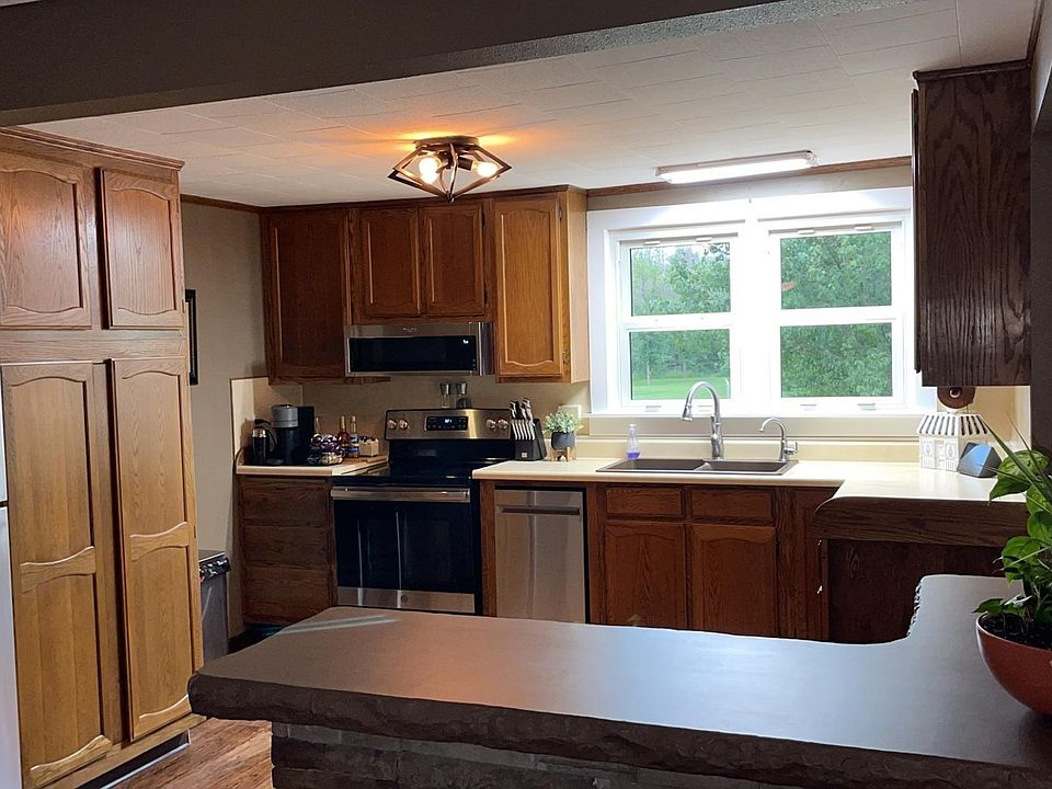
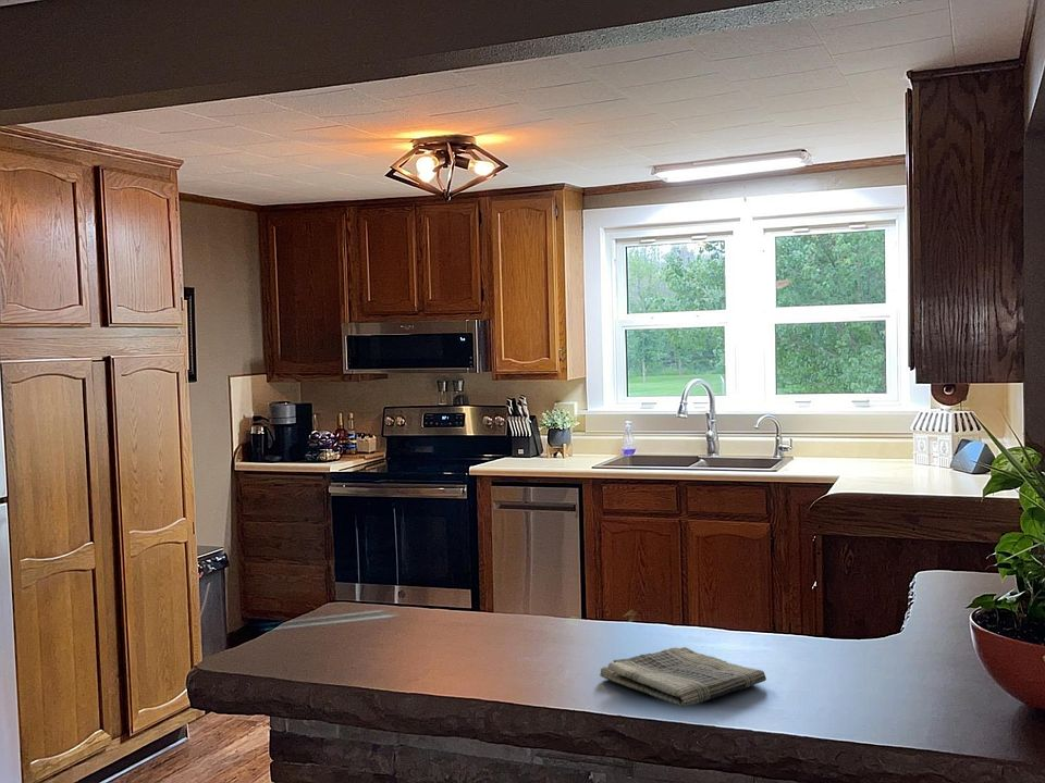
+ dish towel (680, 670)
